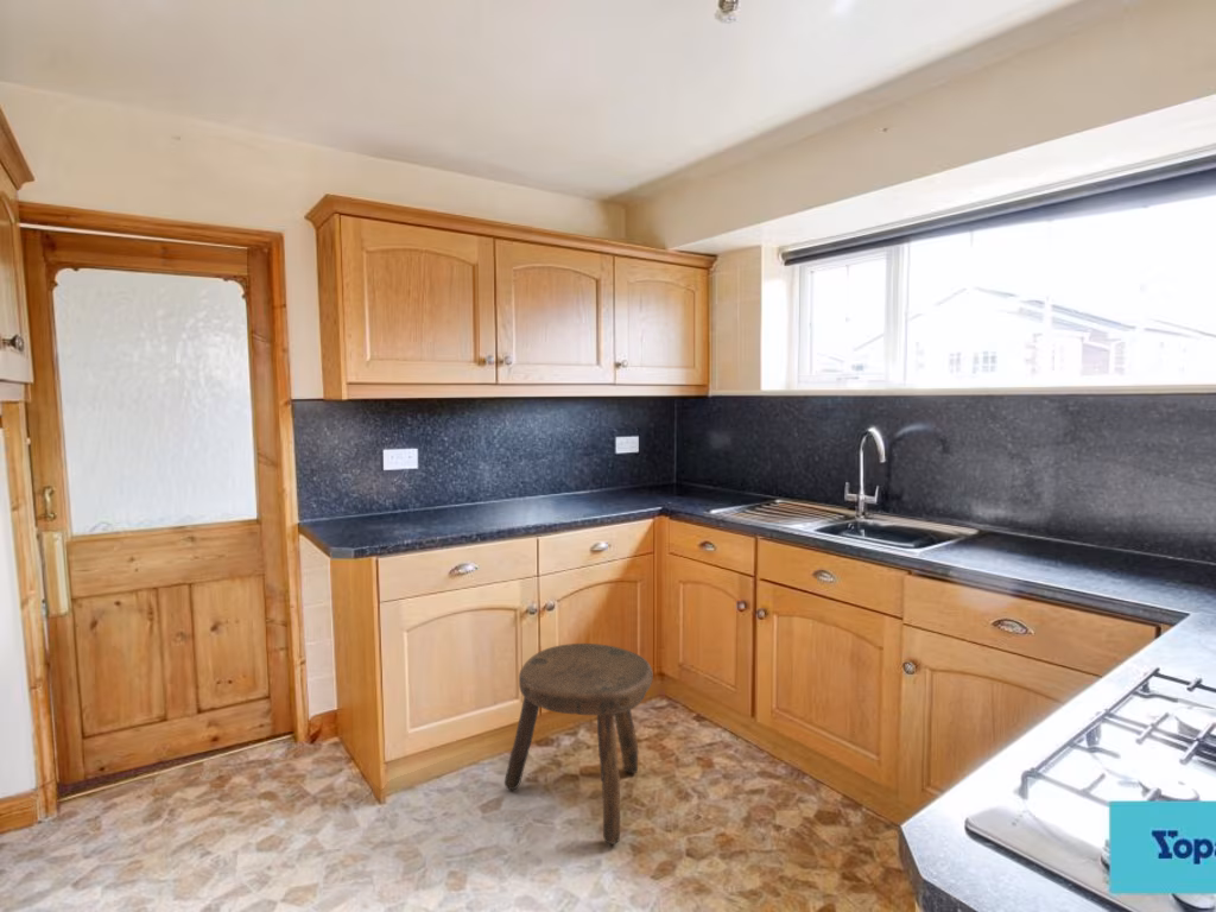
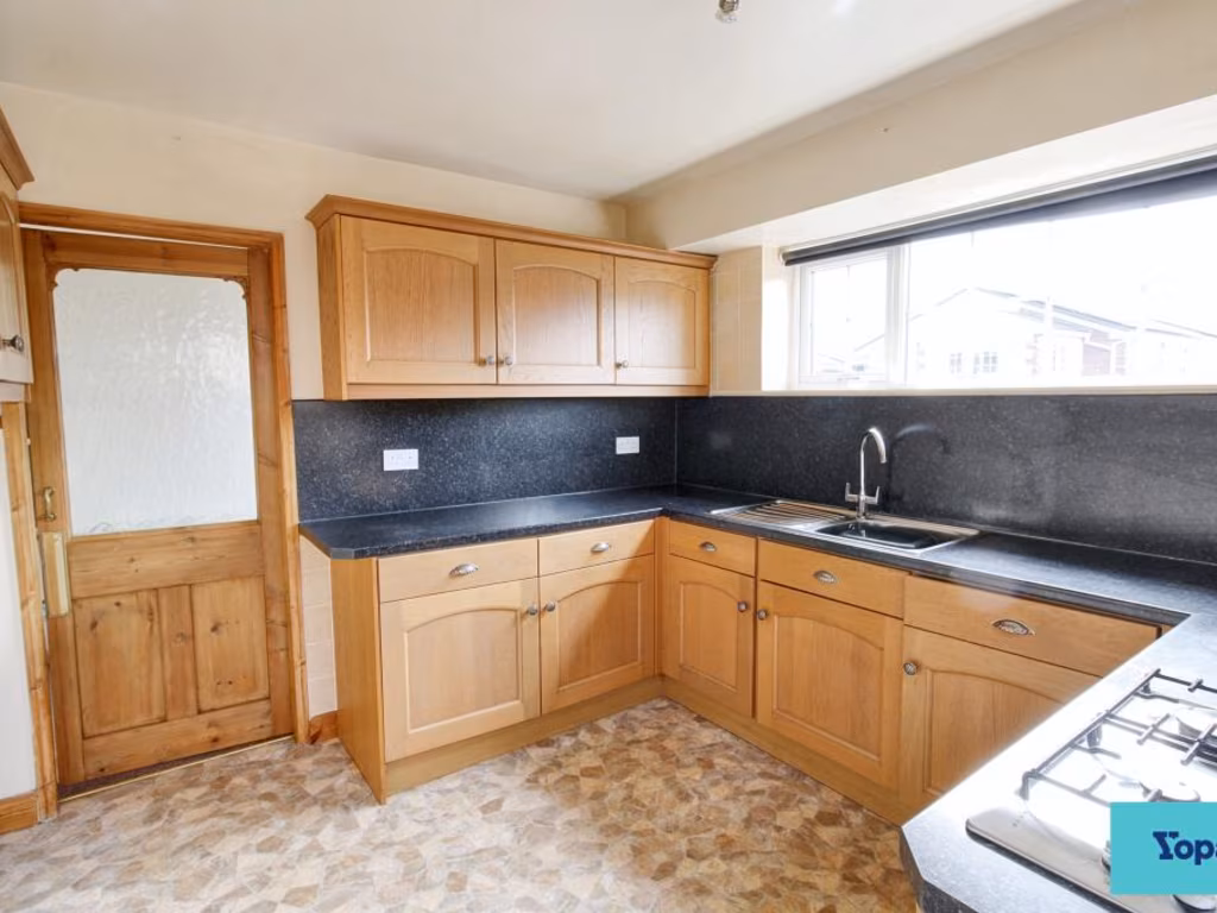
- stool (577, 714)
